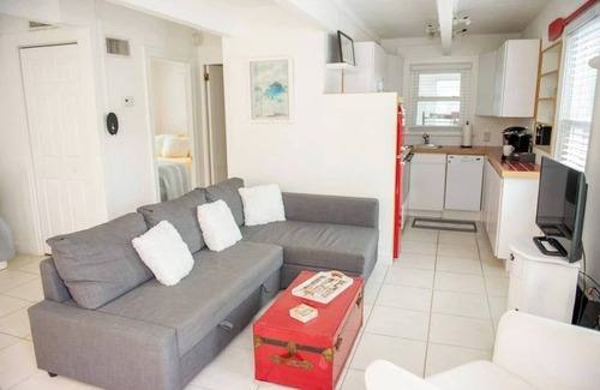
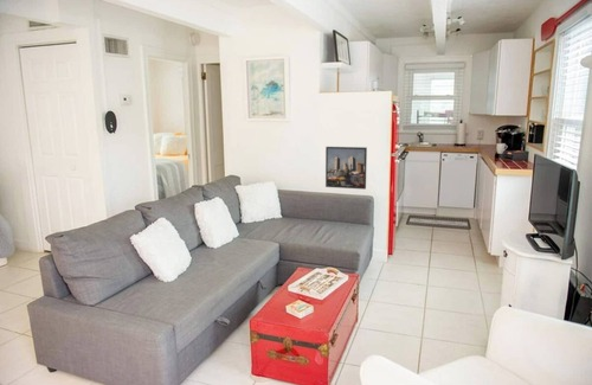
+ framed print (346, 167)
